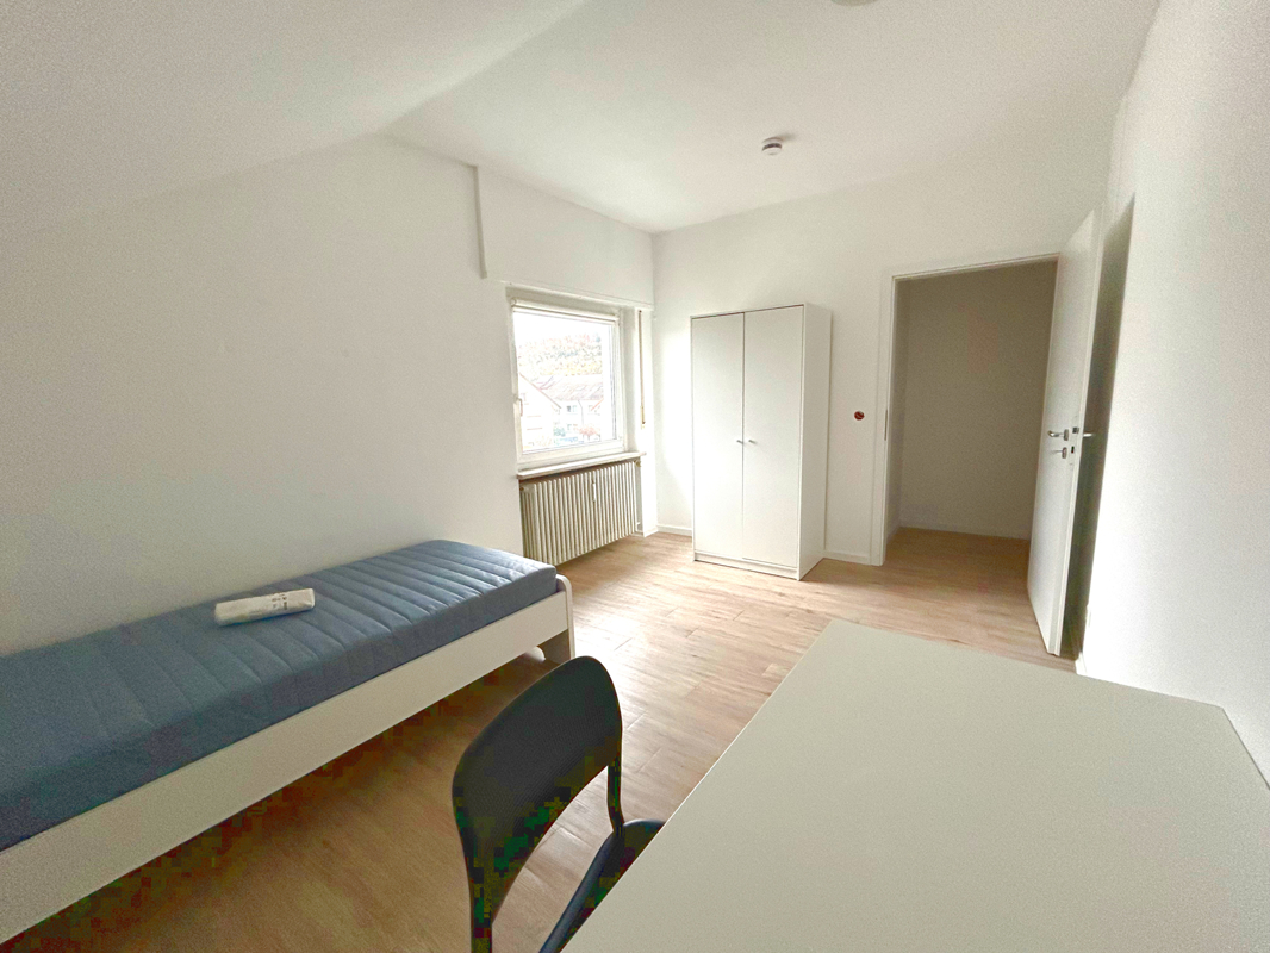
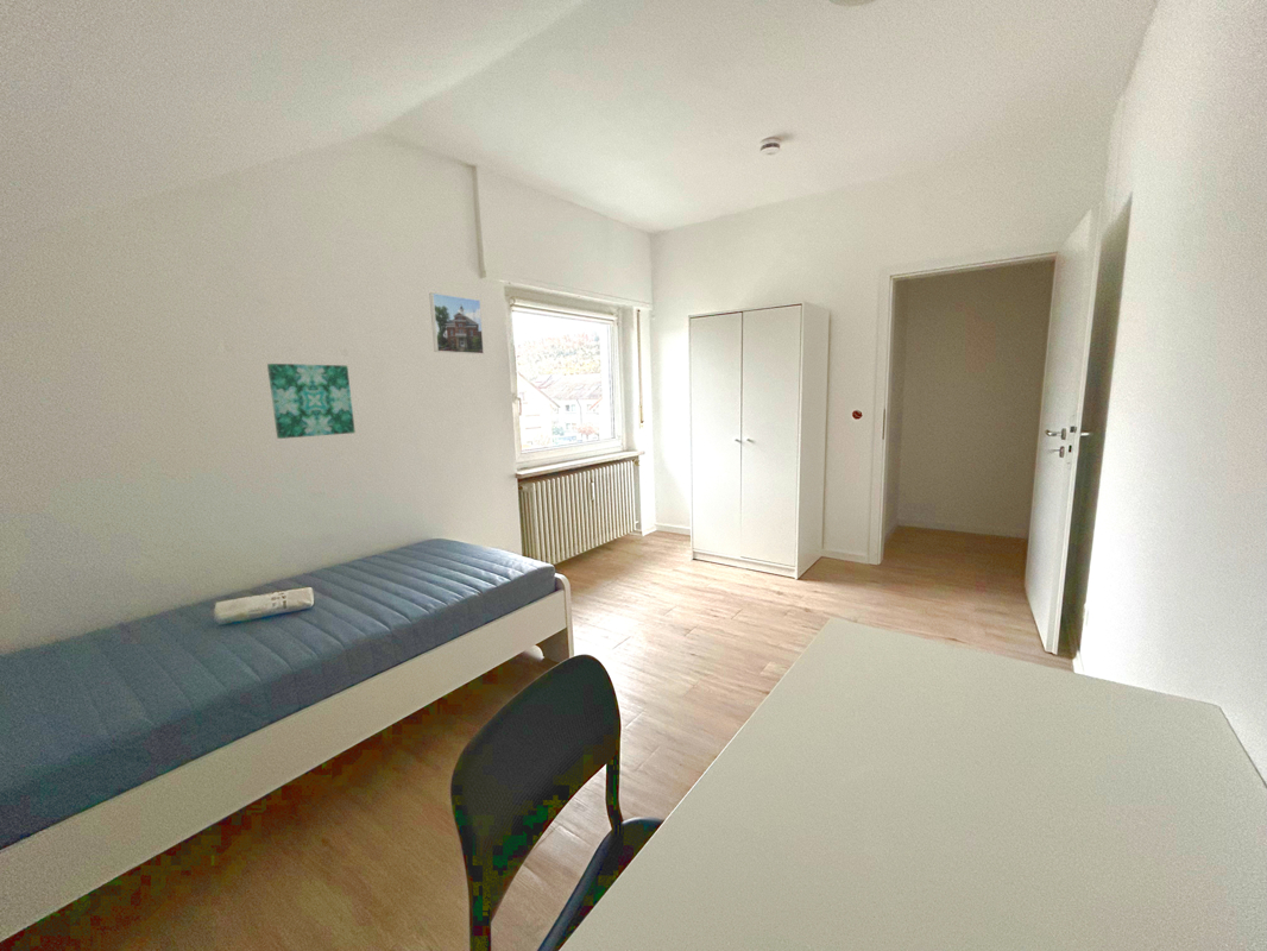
+ wall art (313, 399)
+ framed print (458, 325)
